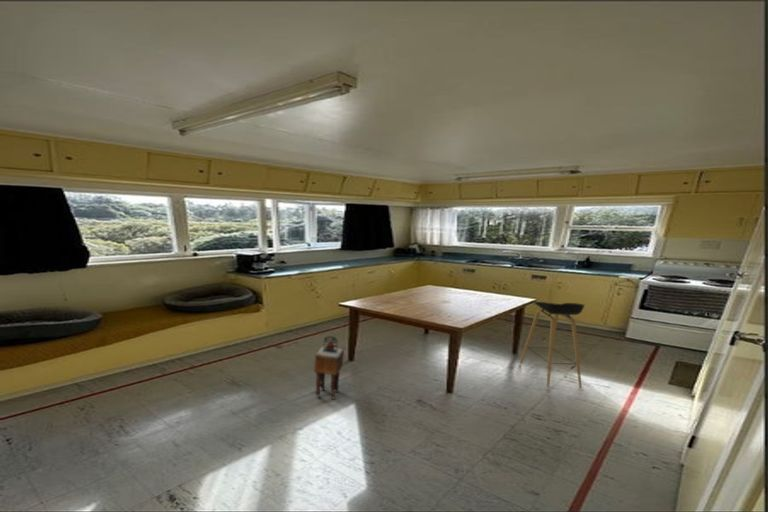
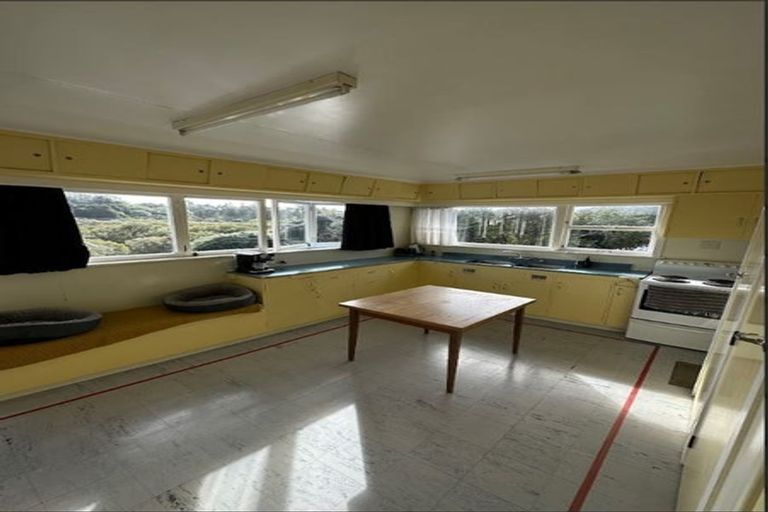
- stool (553, 337)
- stool (329, 365)
